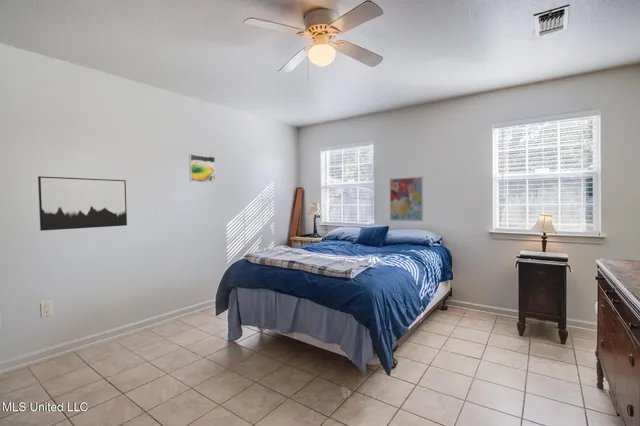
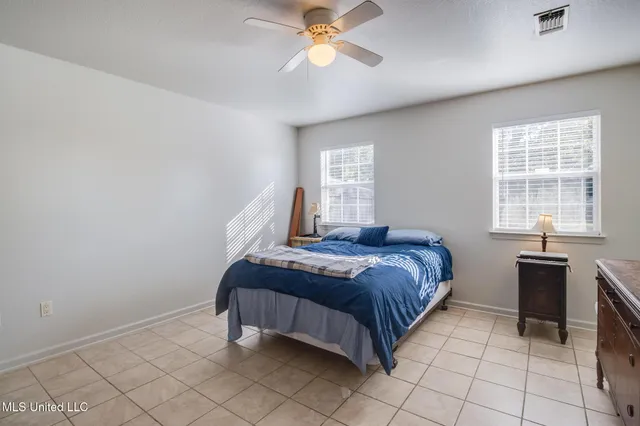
- wall art (86, 203)
- wall art (406, 199)
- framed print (202, 169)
